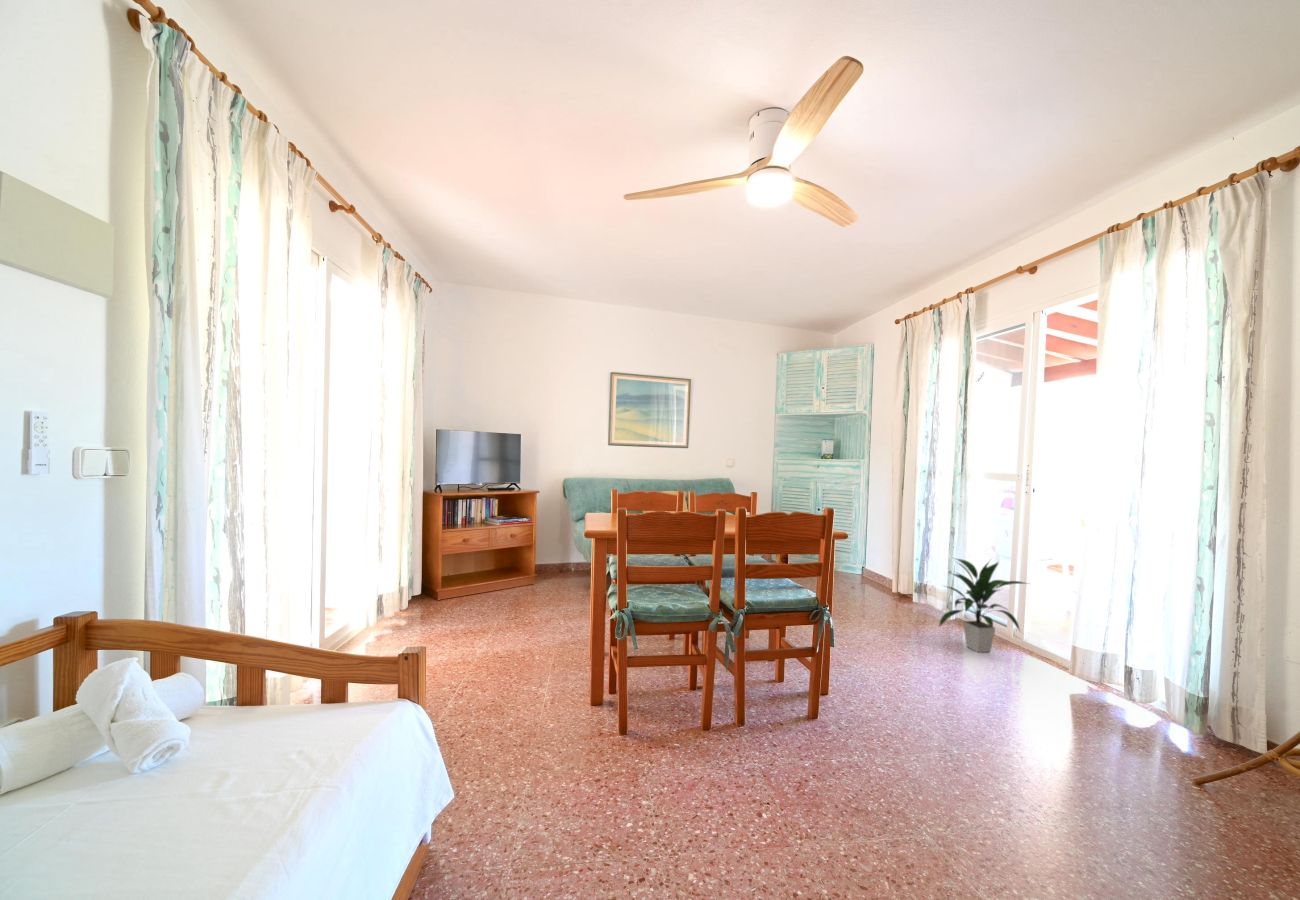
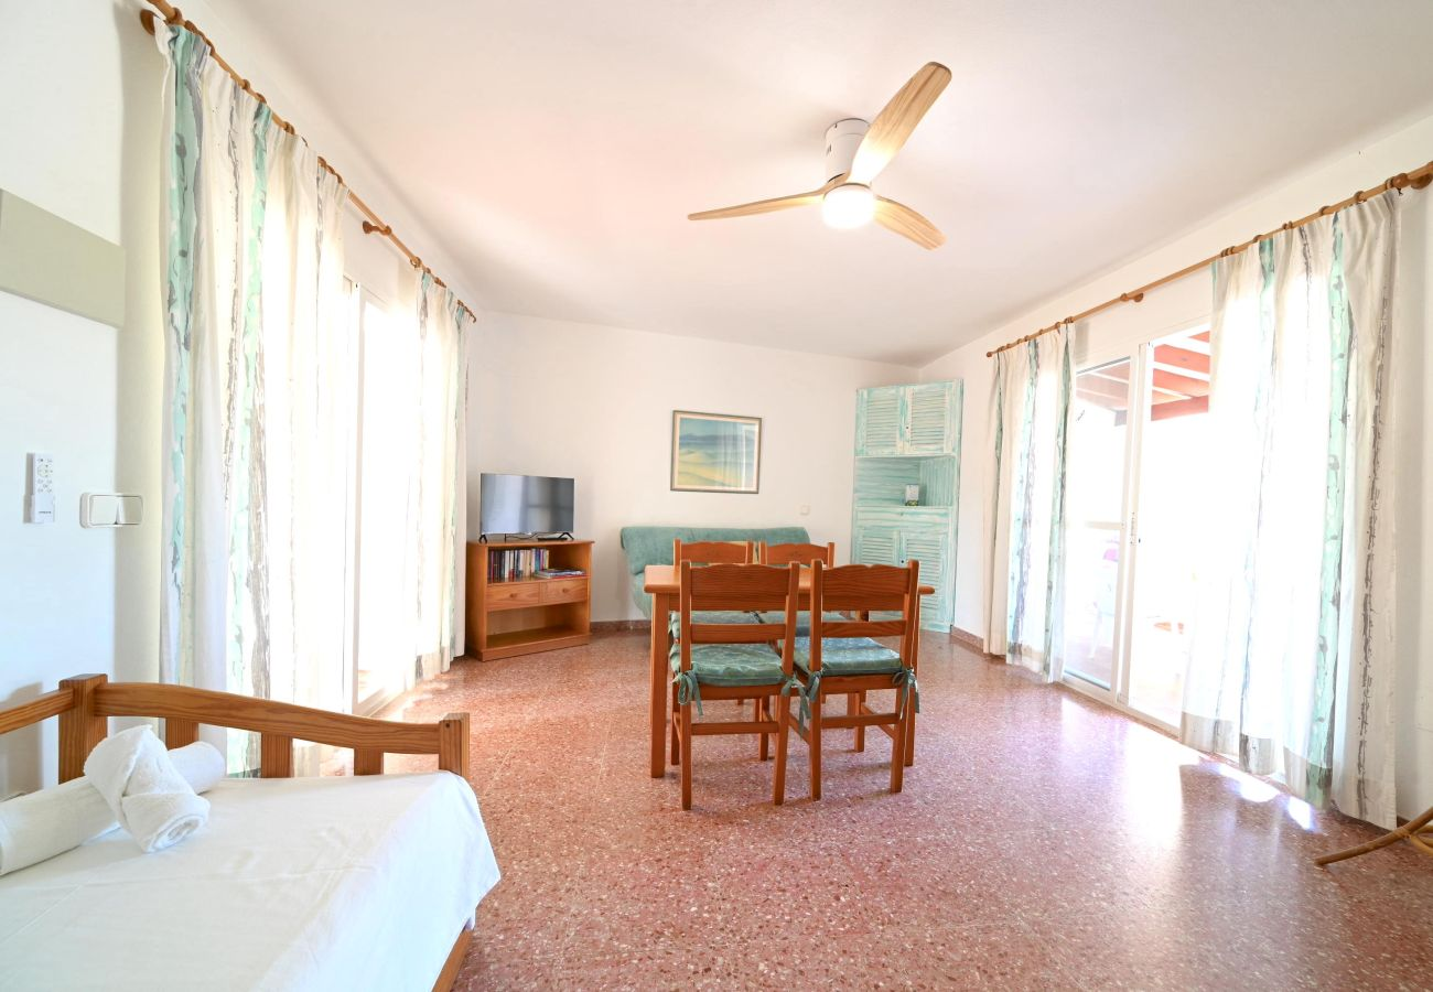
- indoor plant (975, 601)
